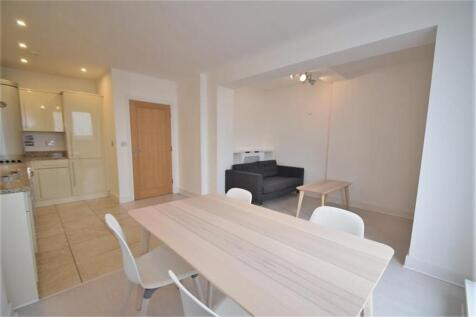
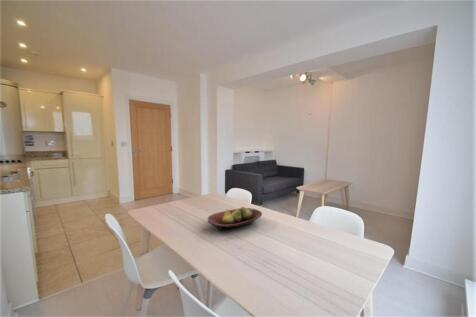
+ fruit bowl (235, 216)
